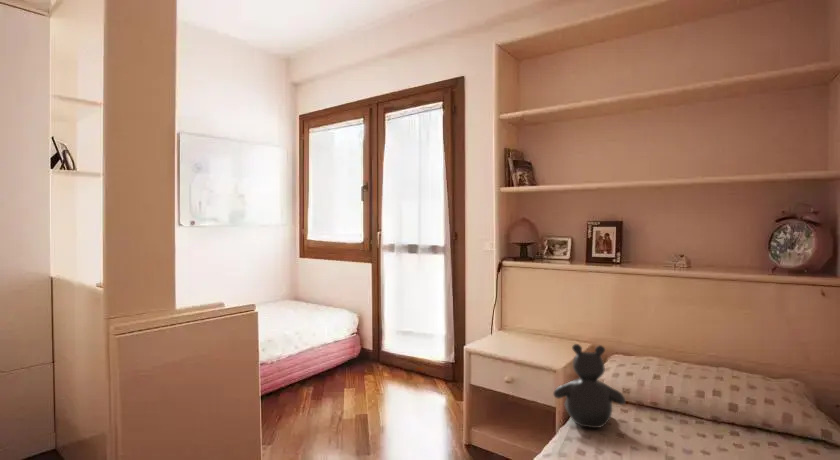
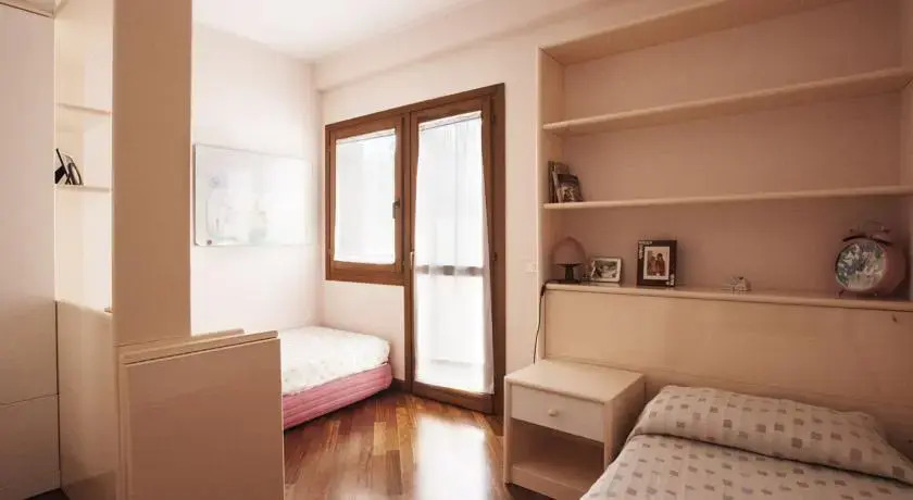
- stuffed animal (587, 381)
